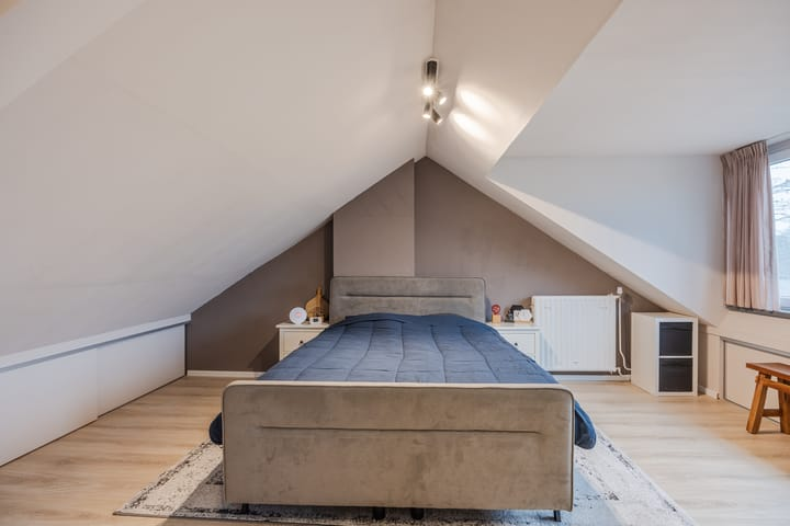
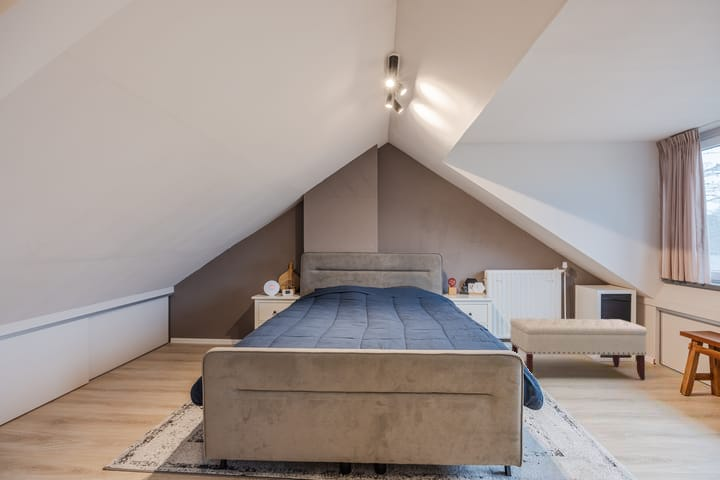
+ bench (574, 346)
